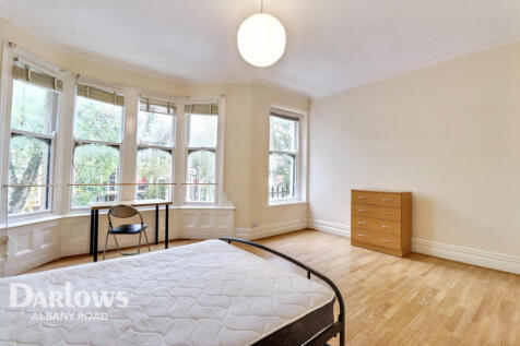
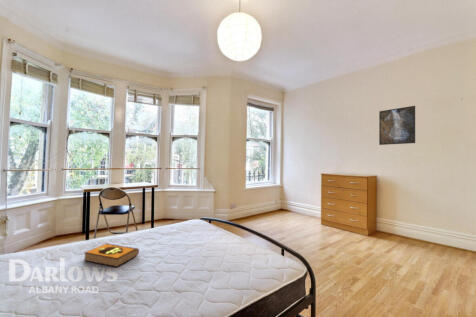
+ hardback book (112, 253)
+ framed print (396, 126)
